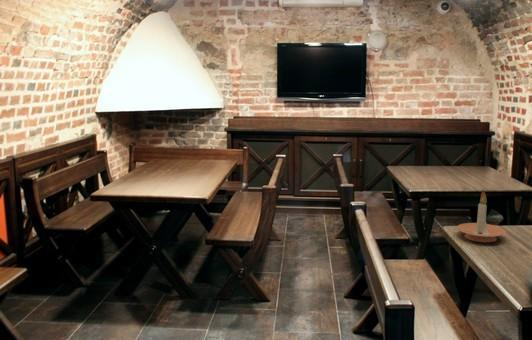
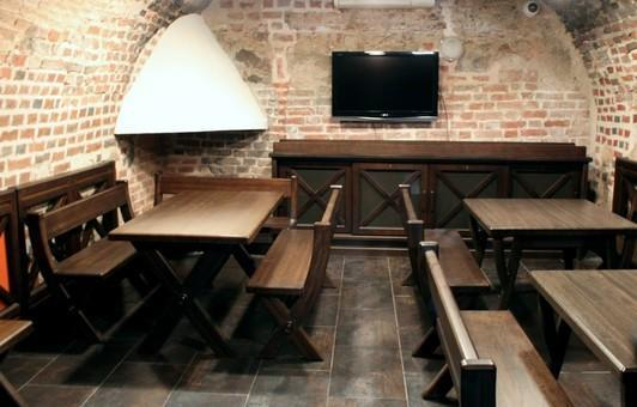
- candle holder (482, 213)
